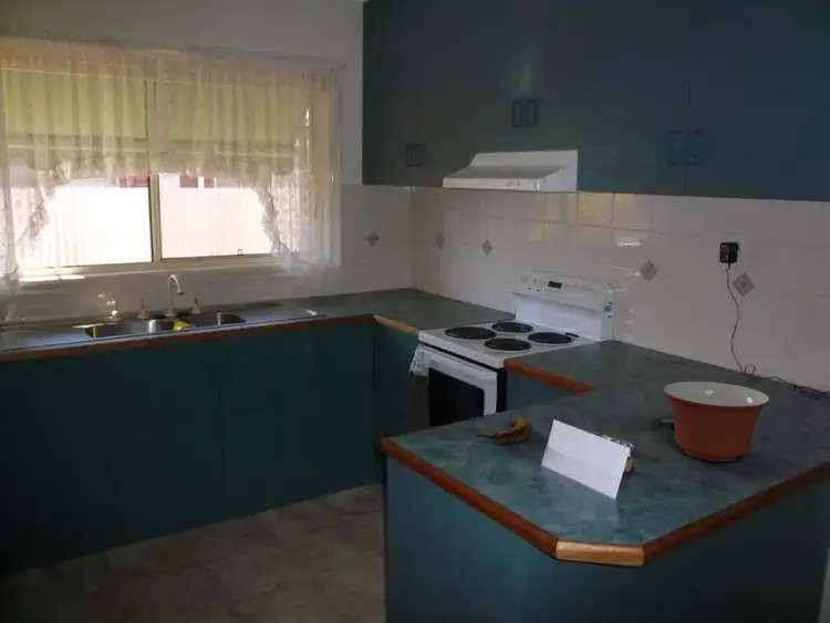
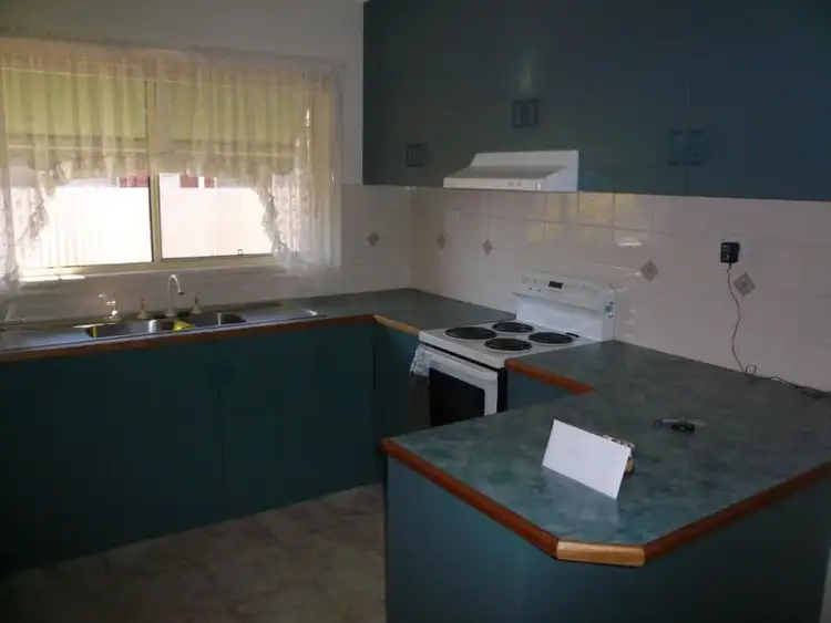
- mixing bowl (713, 423)
- banana (509, 429)
